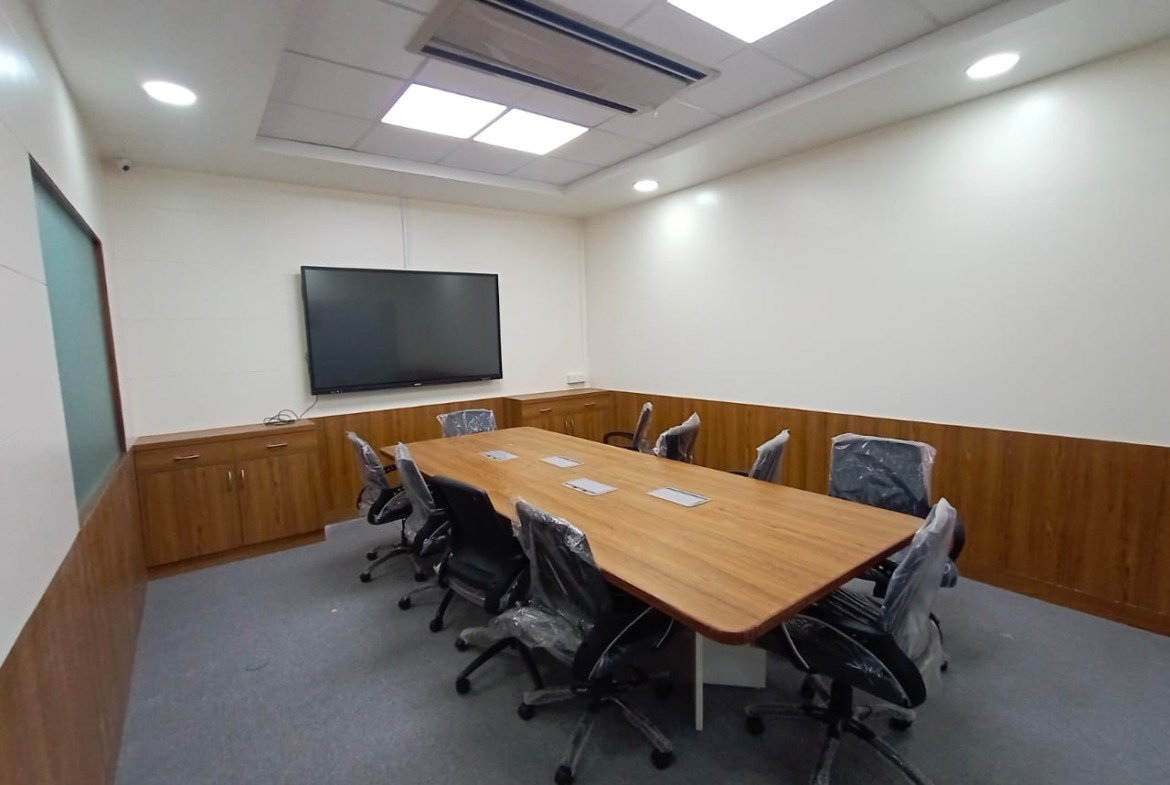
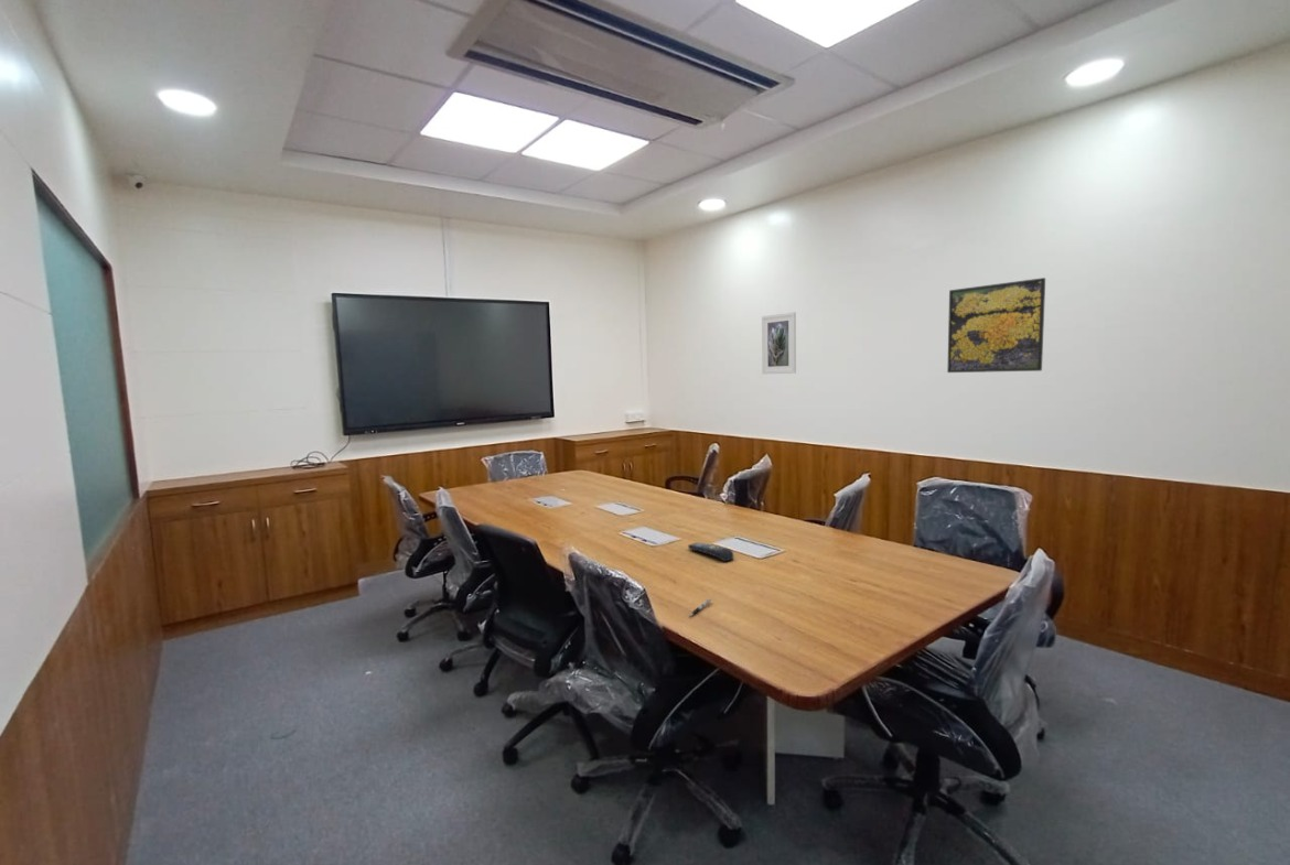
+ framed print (778, 344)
+ remote control (710, 550)
+ pen (700, 607)
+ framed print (992, 328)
